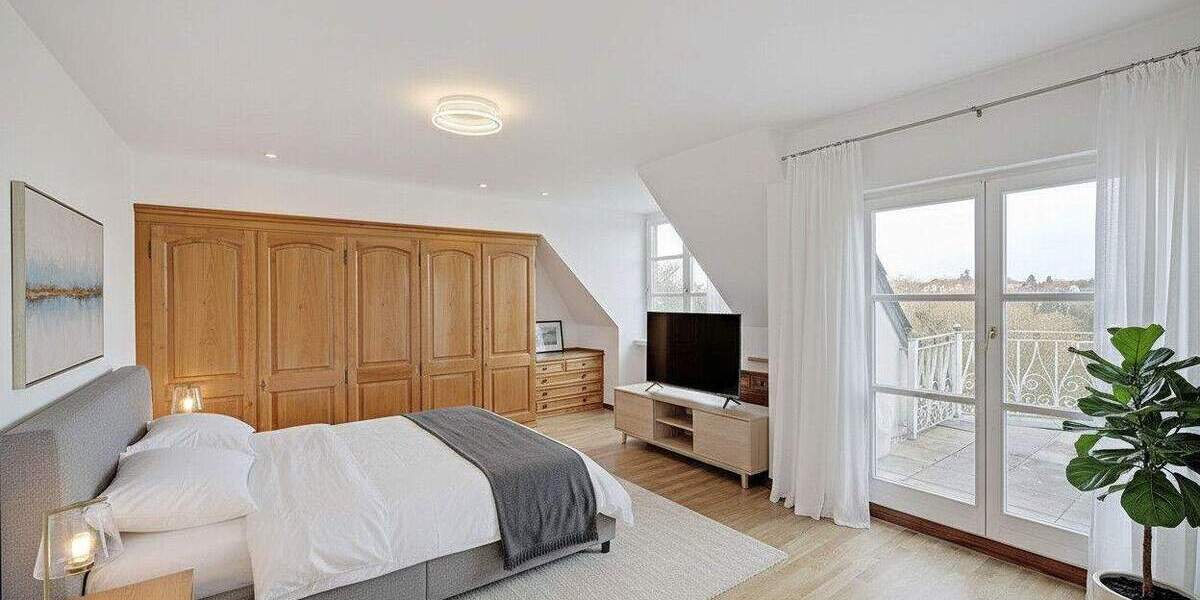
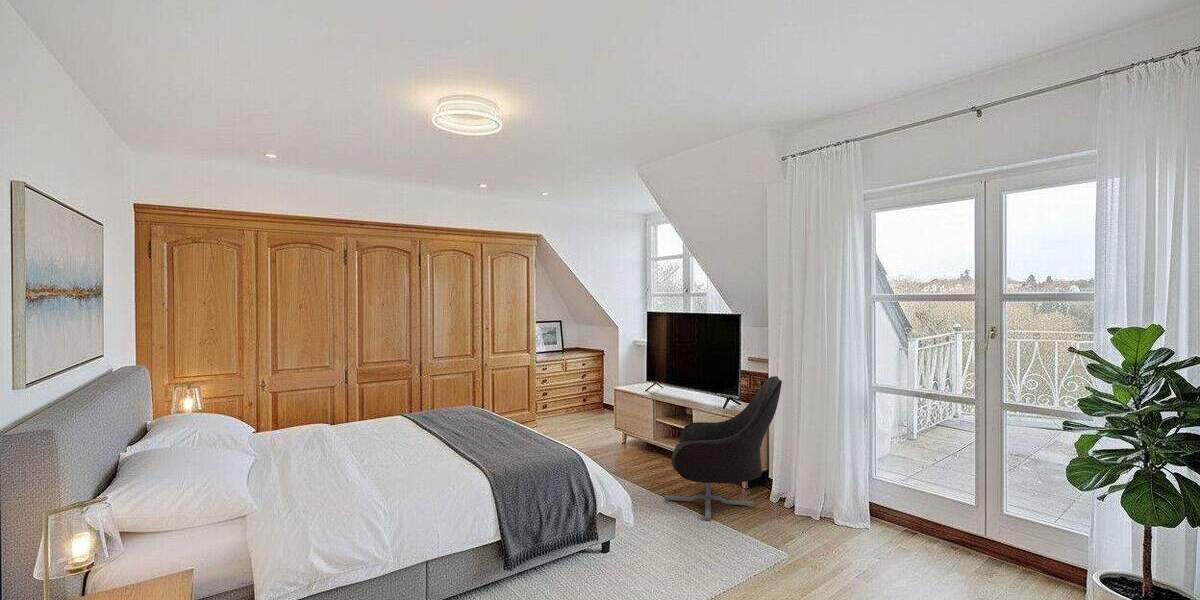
+ armchair (714, 438)
